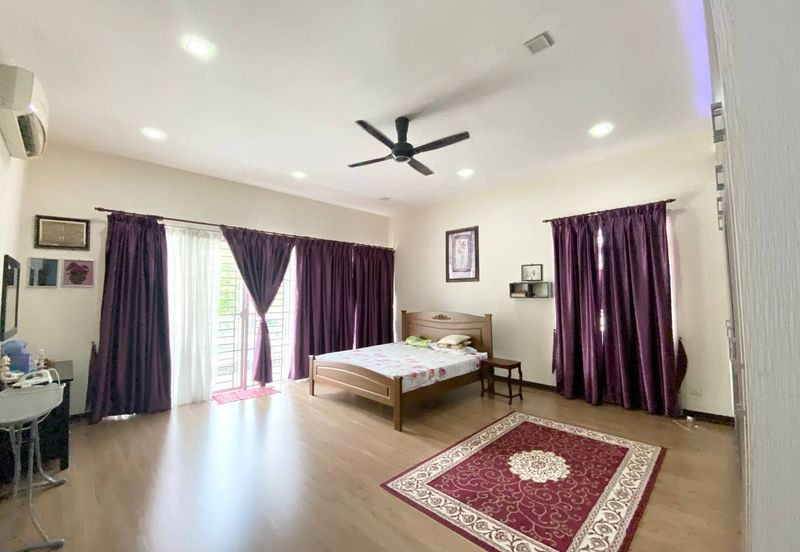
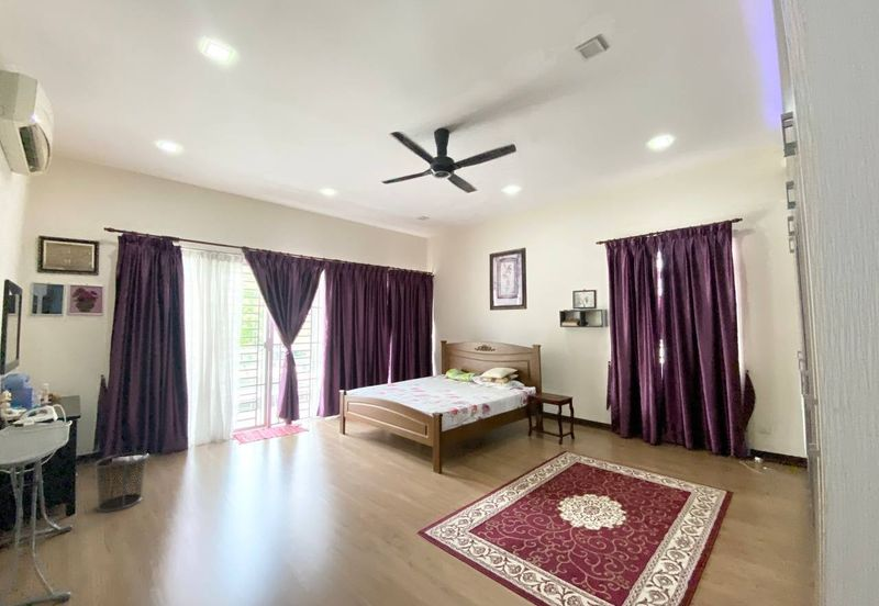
+ waste bin (121, 481)
